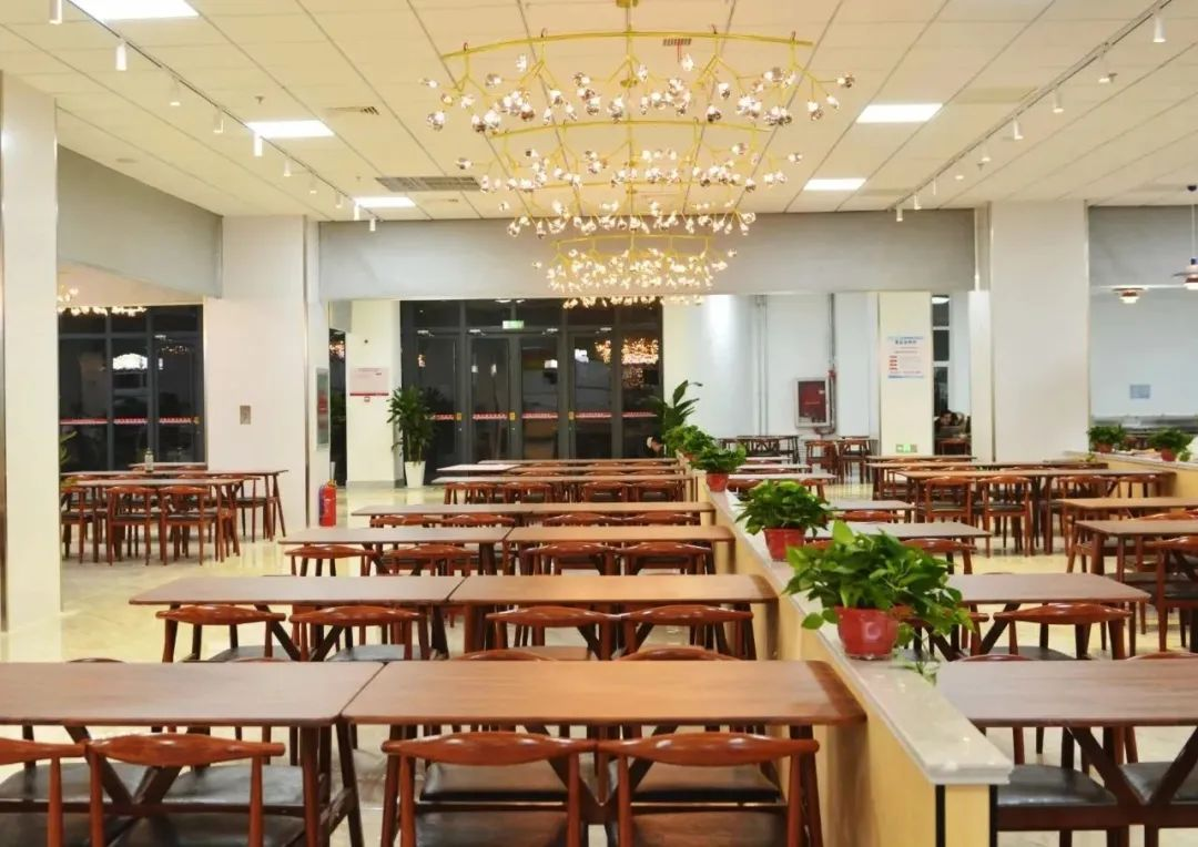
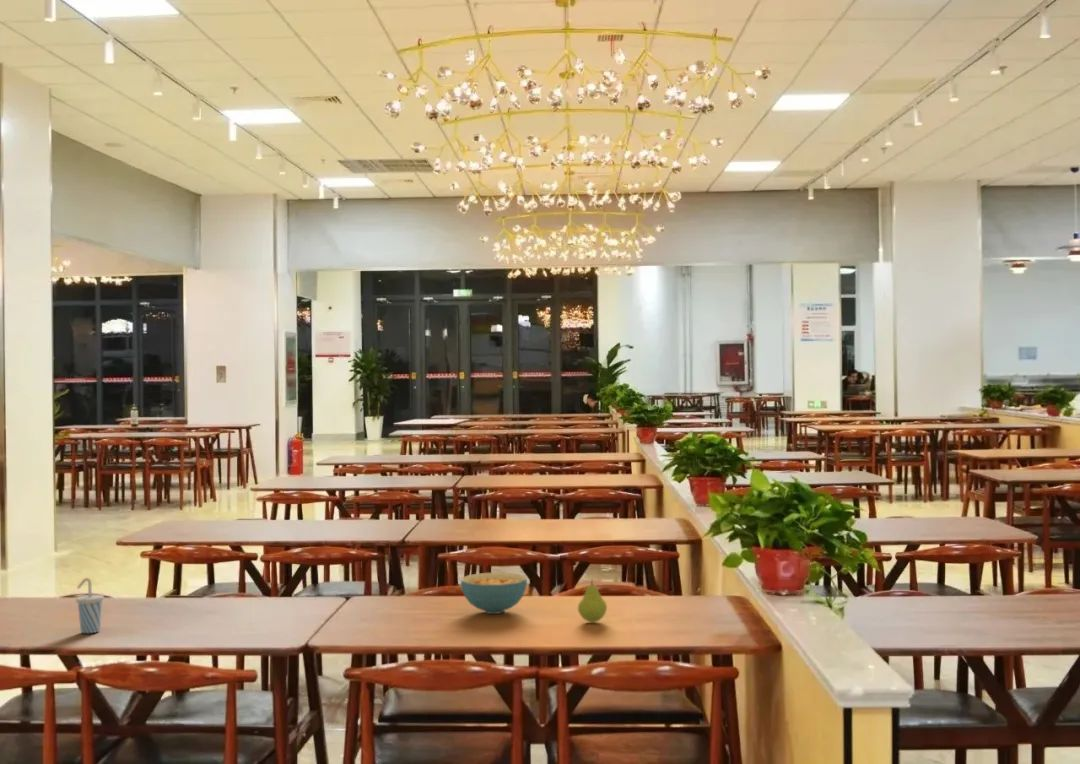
+ cup (89, 604)
+ cereal bowl (494, 595)
+ fruit (592, 600)
